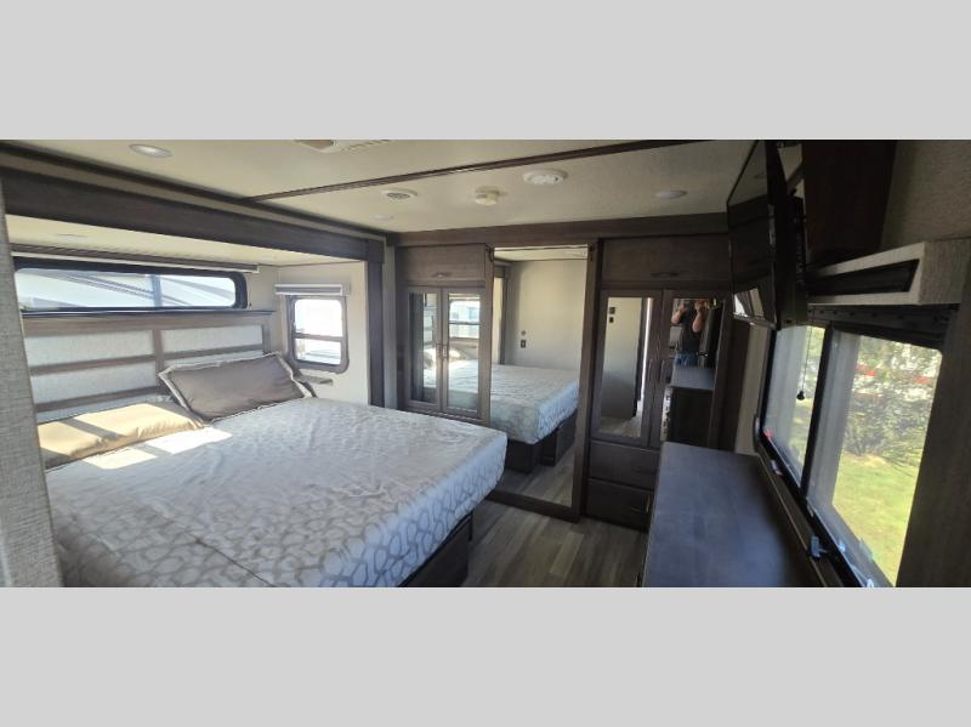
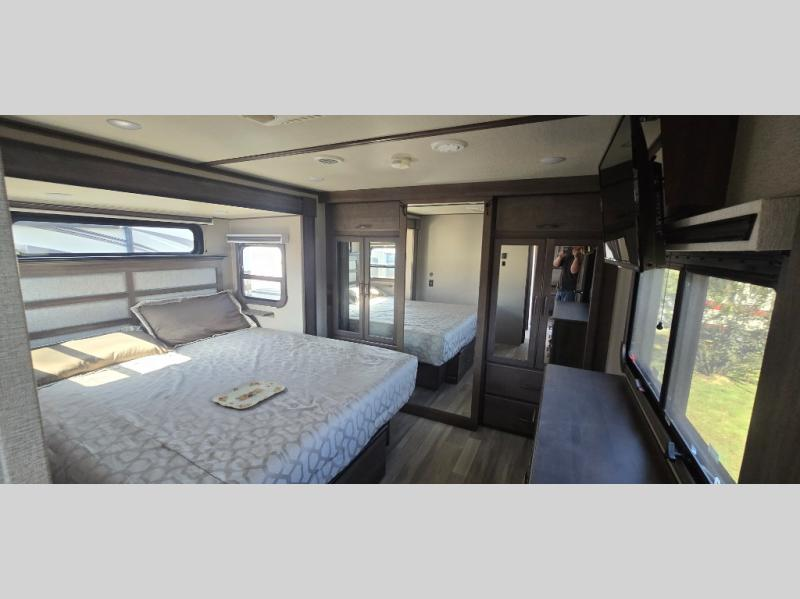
+ serving tray (250, 393)
